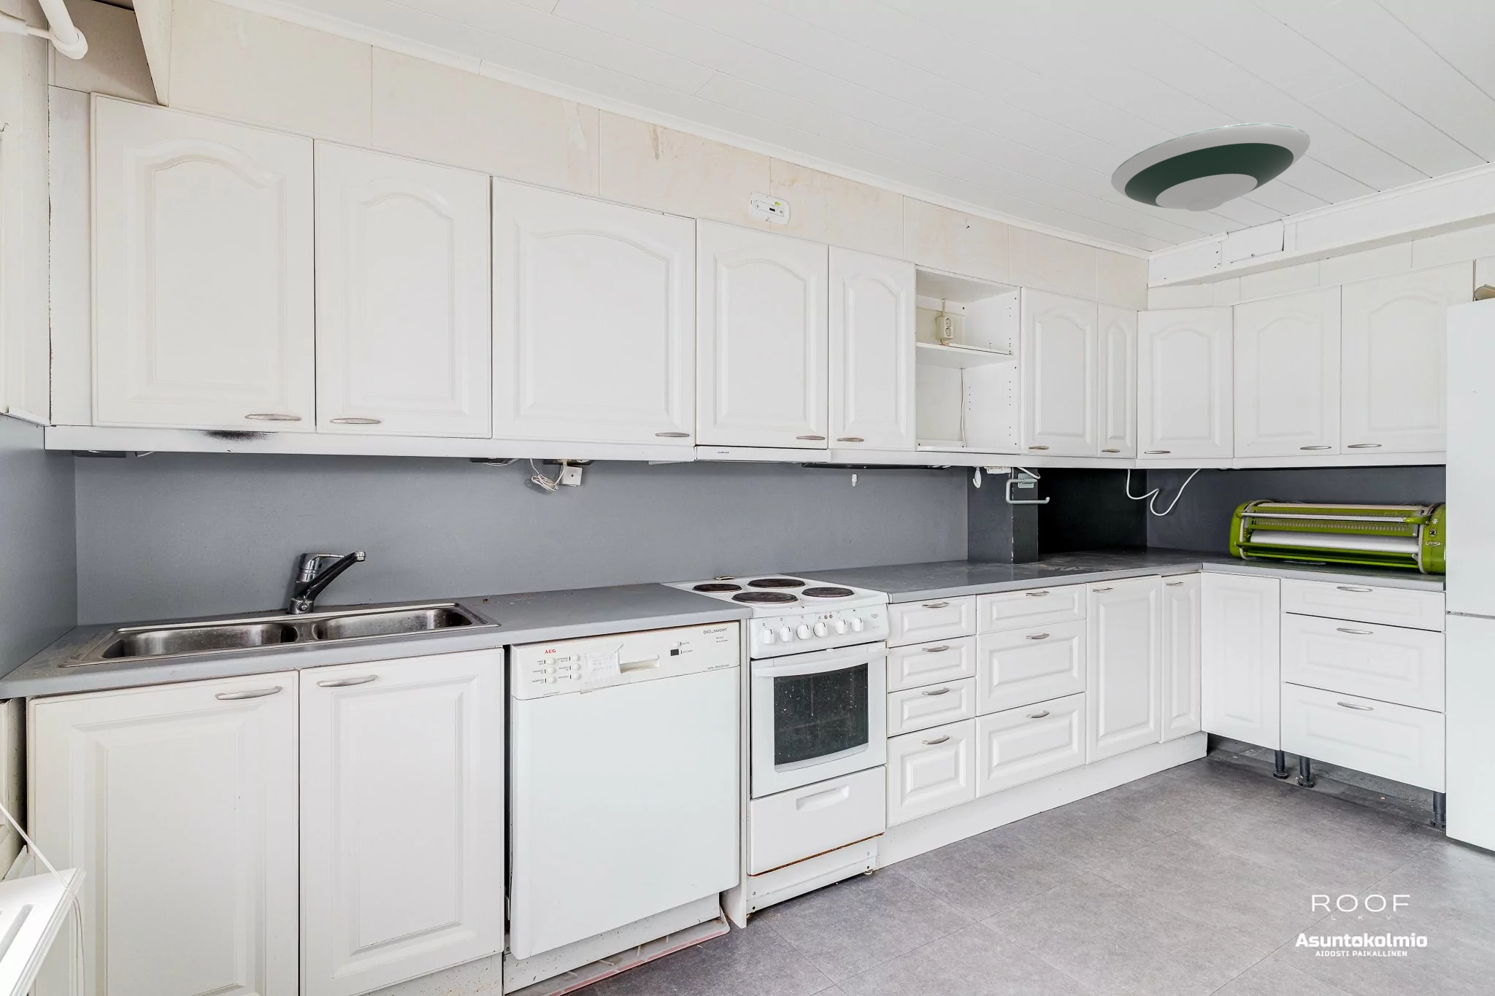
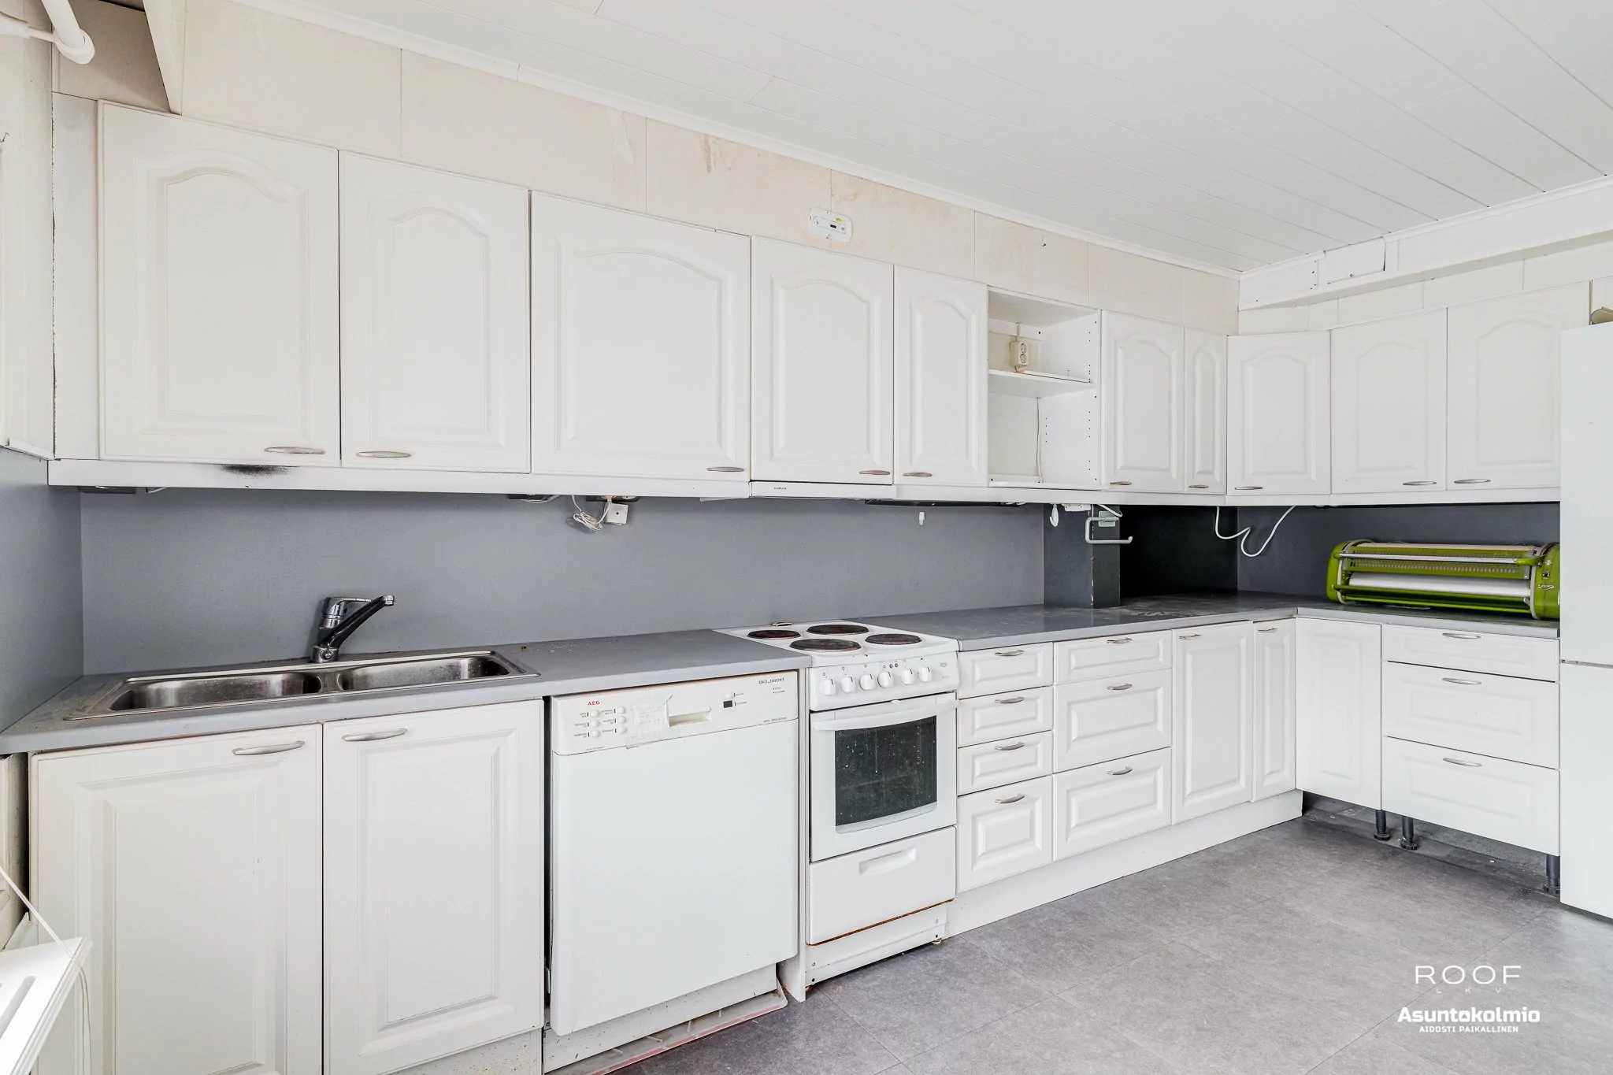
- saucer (1205, 186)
